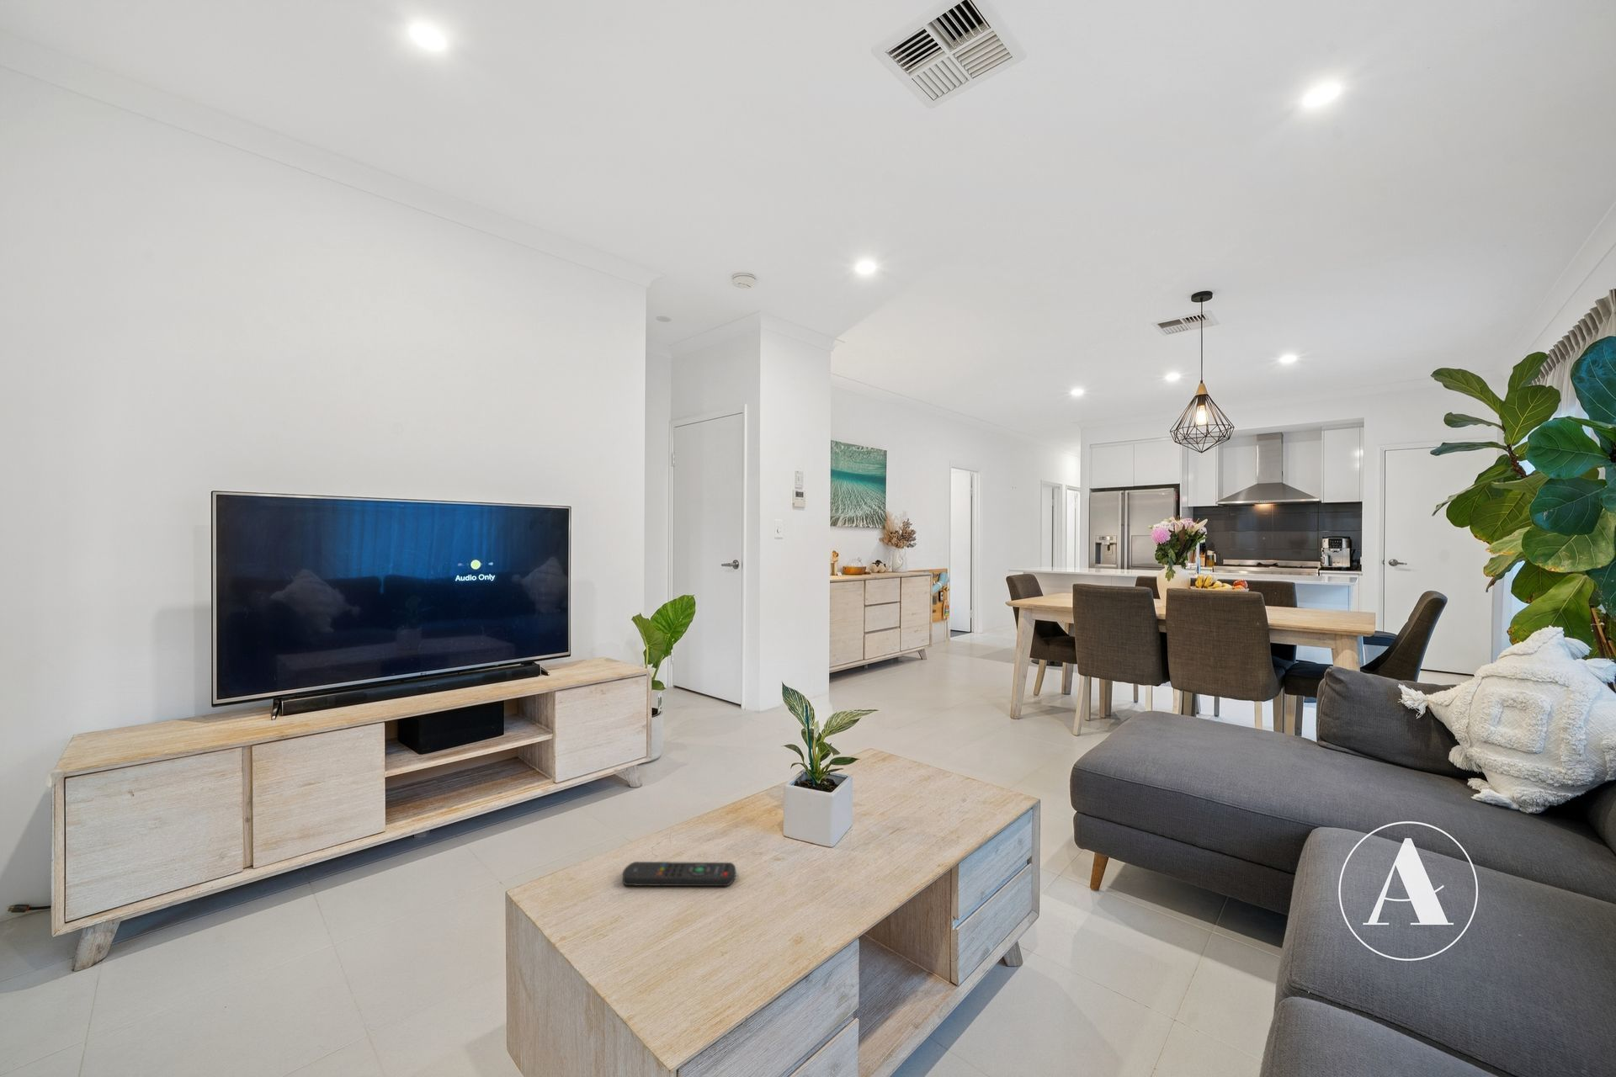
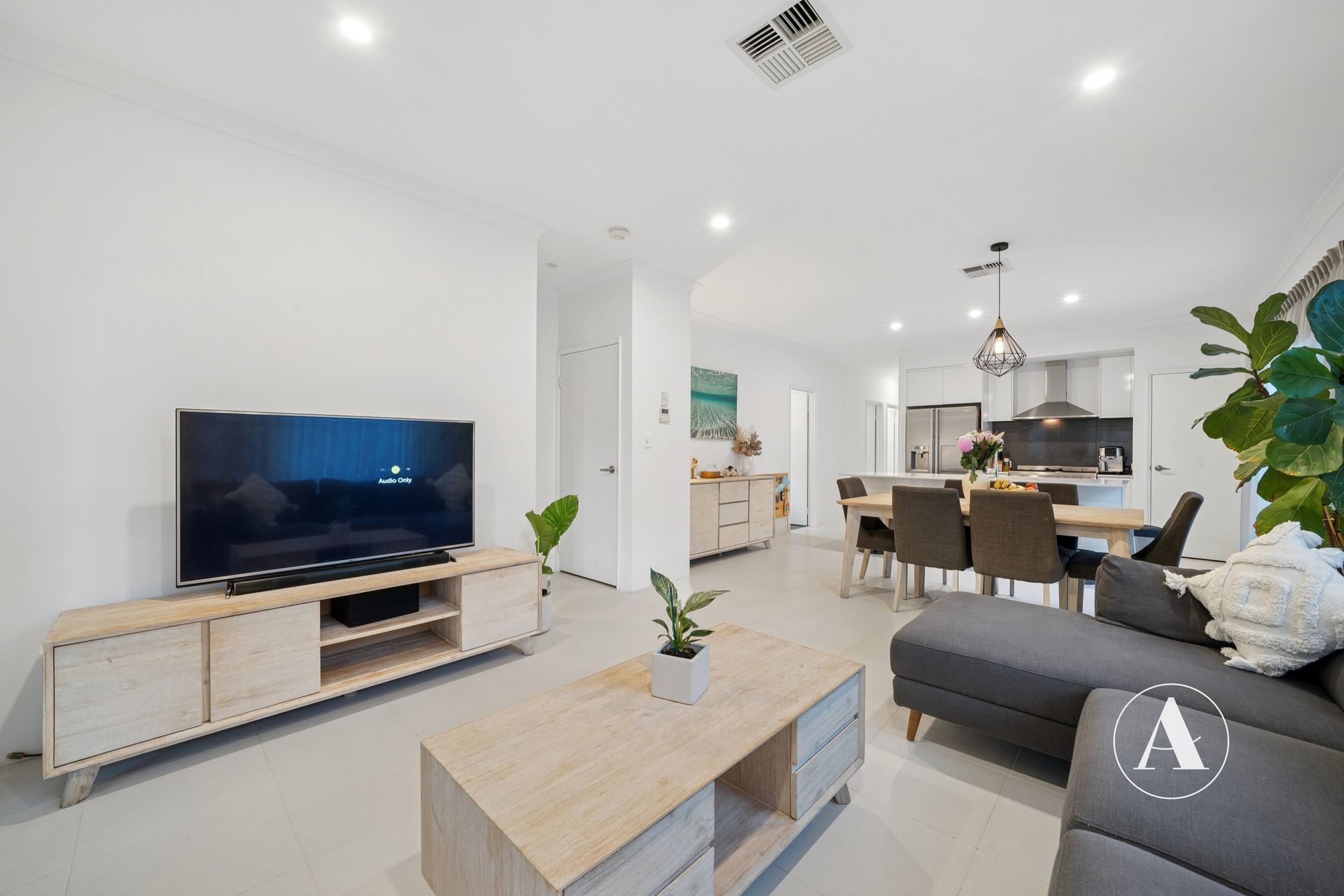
- remote control (679, 873)
